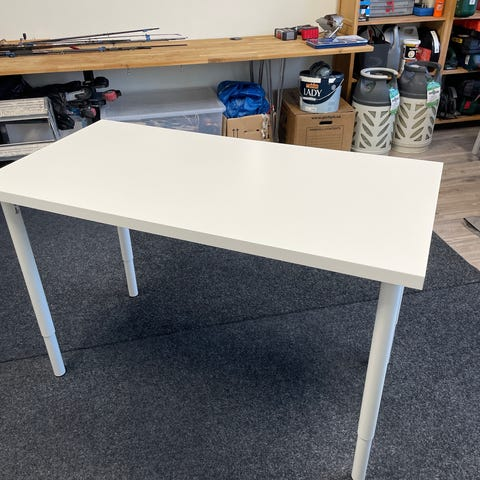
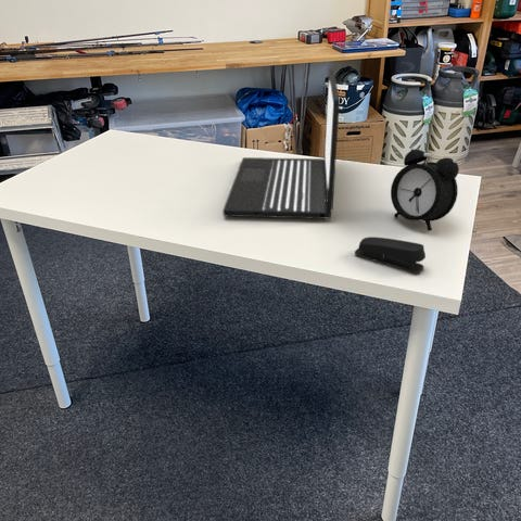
+ laptop (281, 158)
+ alarm clock (422, 189)
+ stapler (390, 250)
